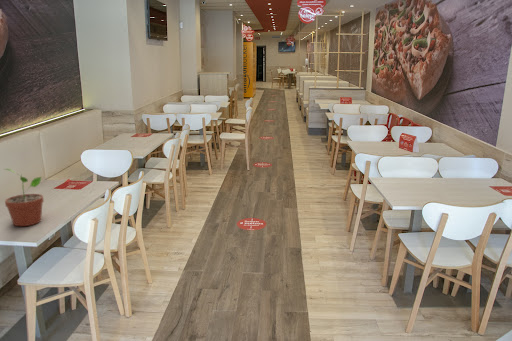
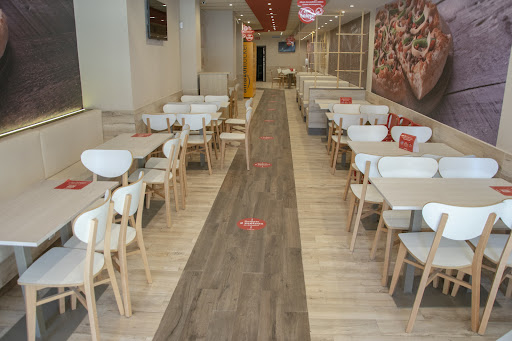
- potted plant (23, 194)
